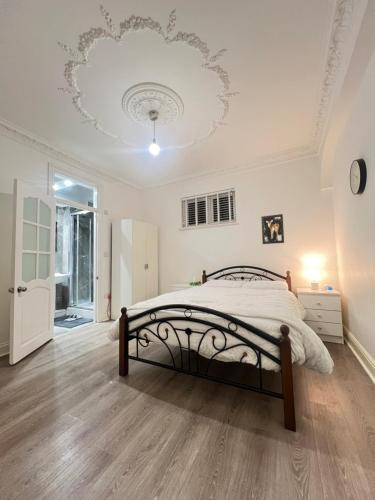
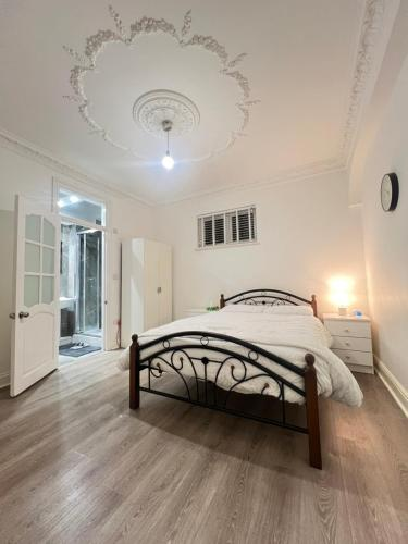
- wall art (272, 229)
